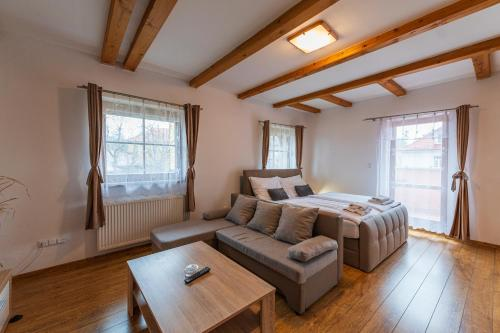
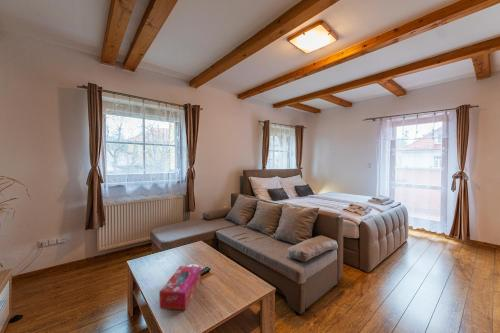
+ tissue box (182, 285)
